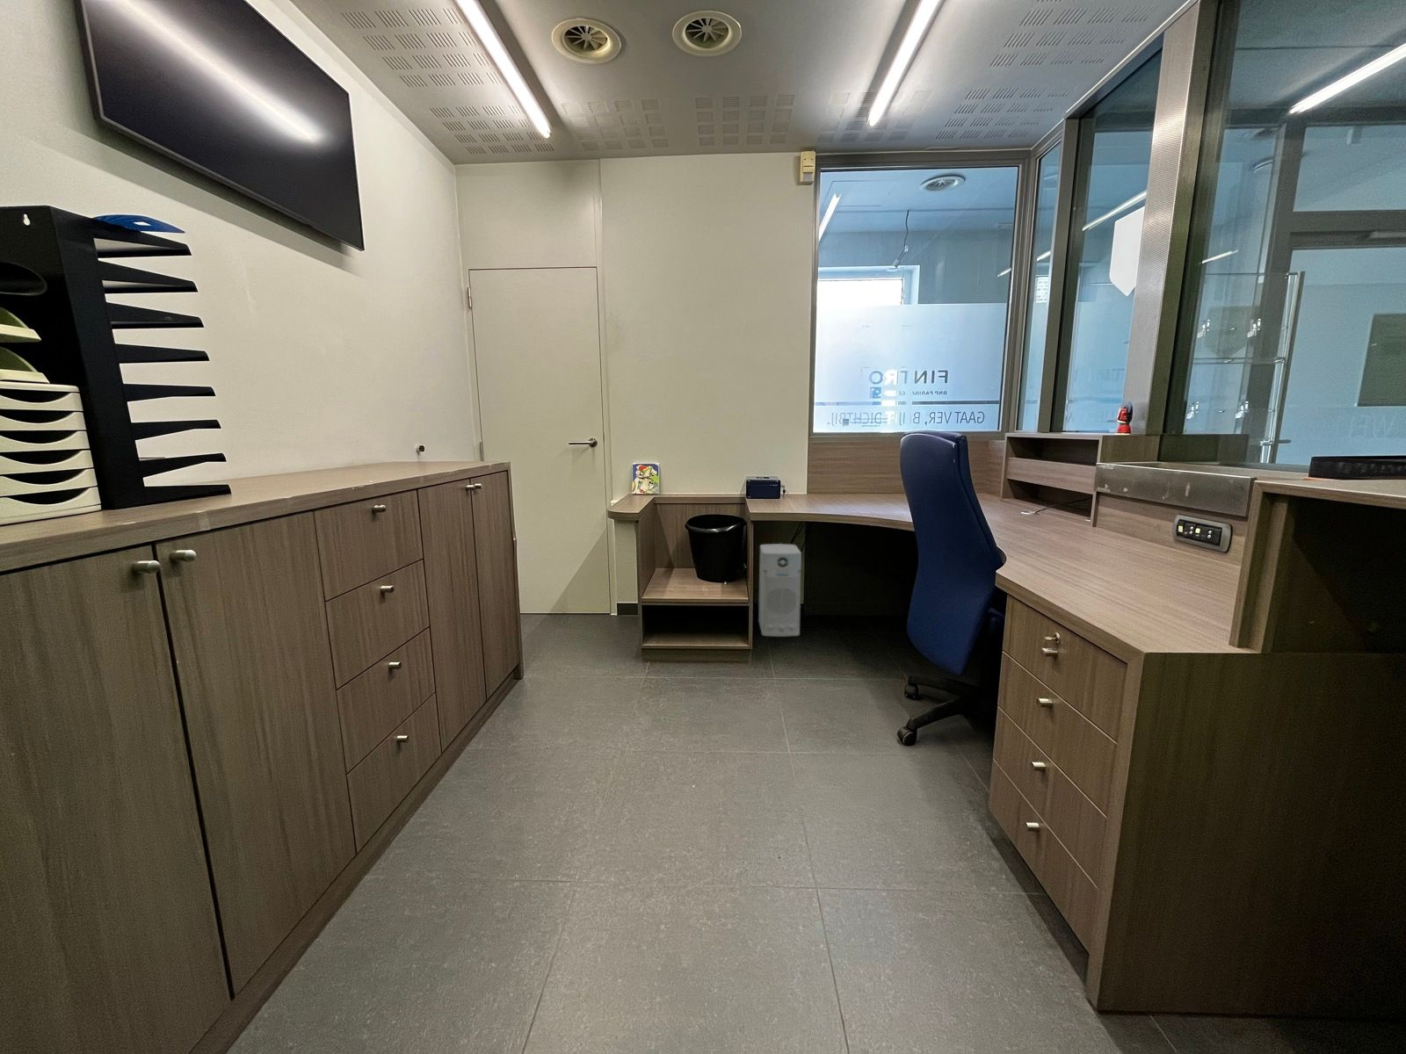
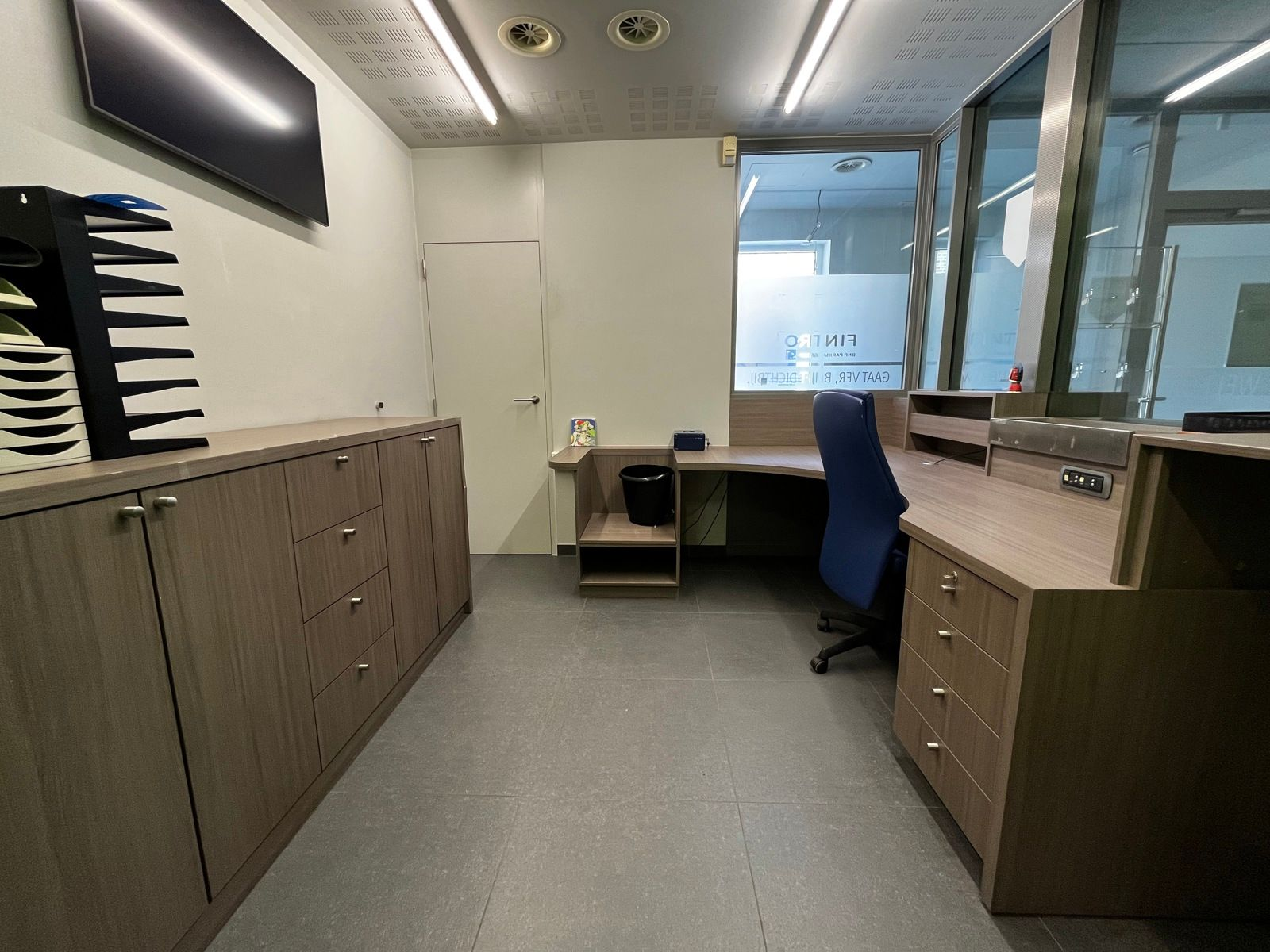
- air purifier (778, 589)
